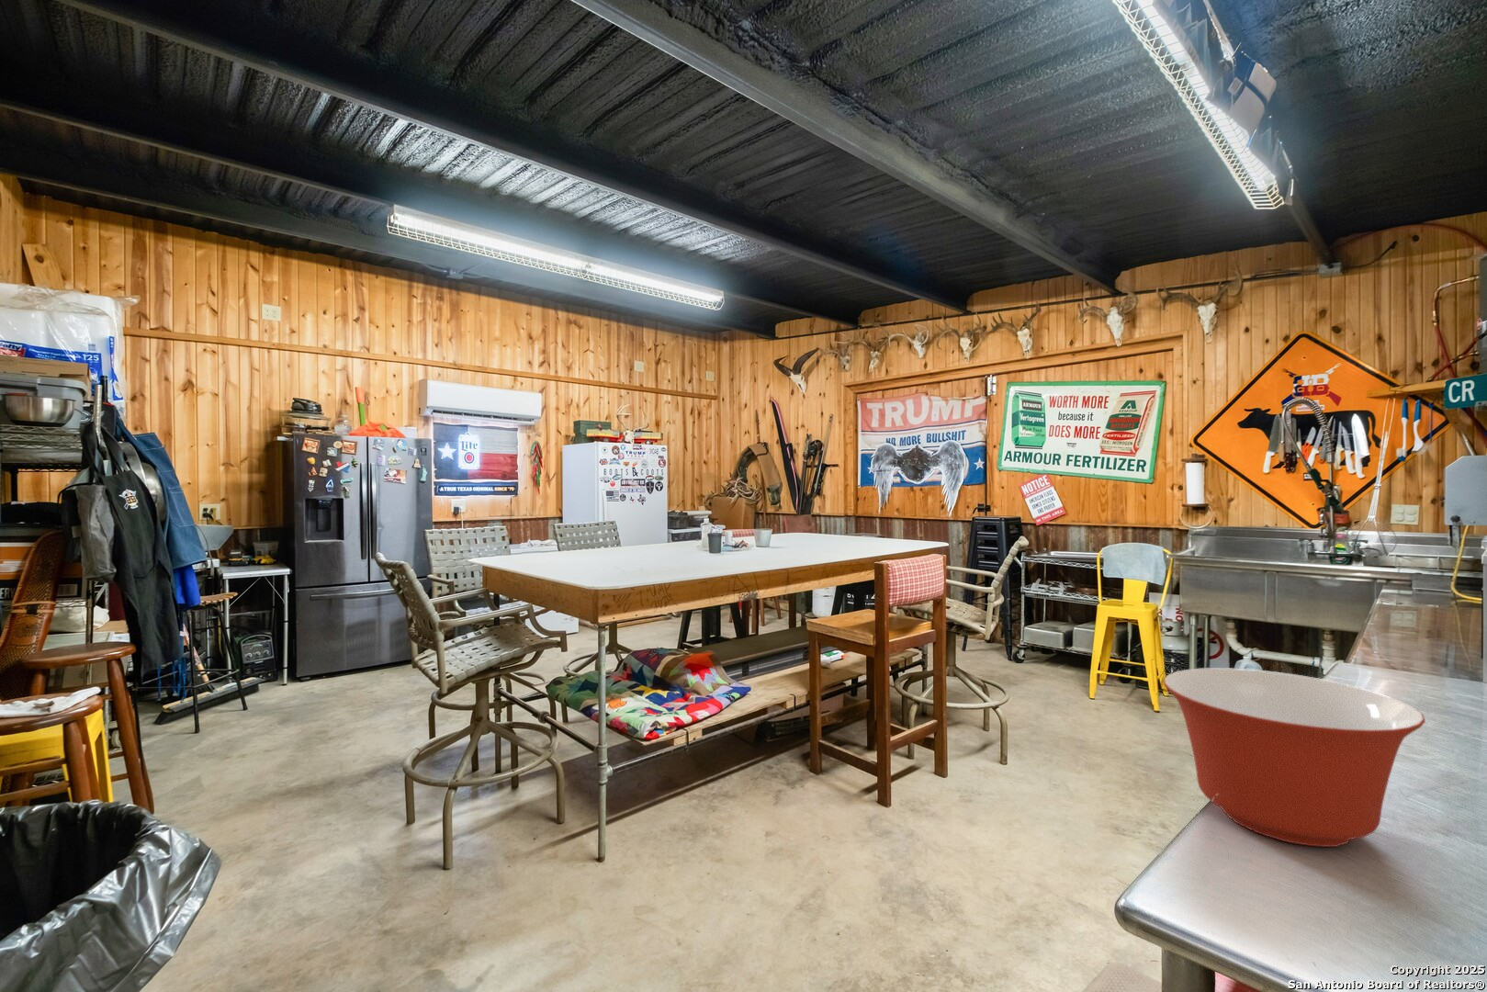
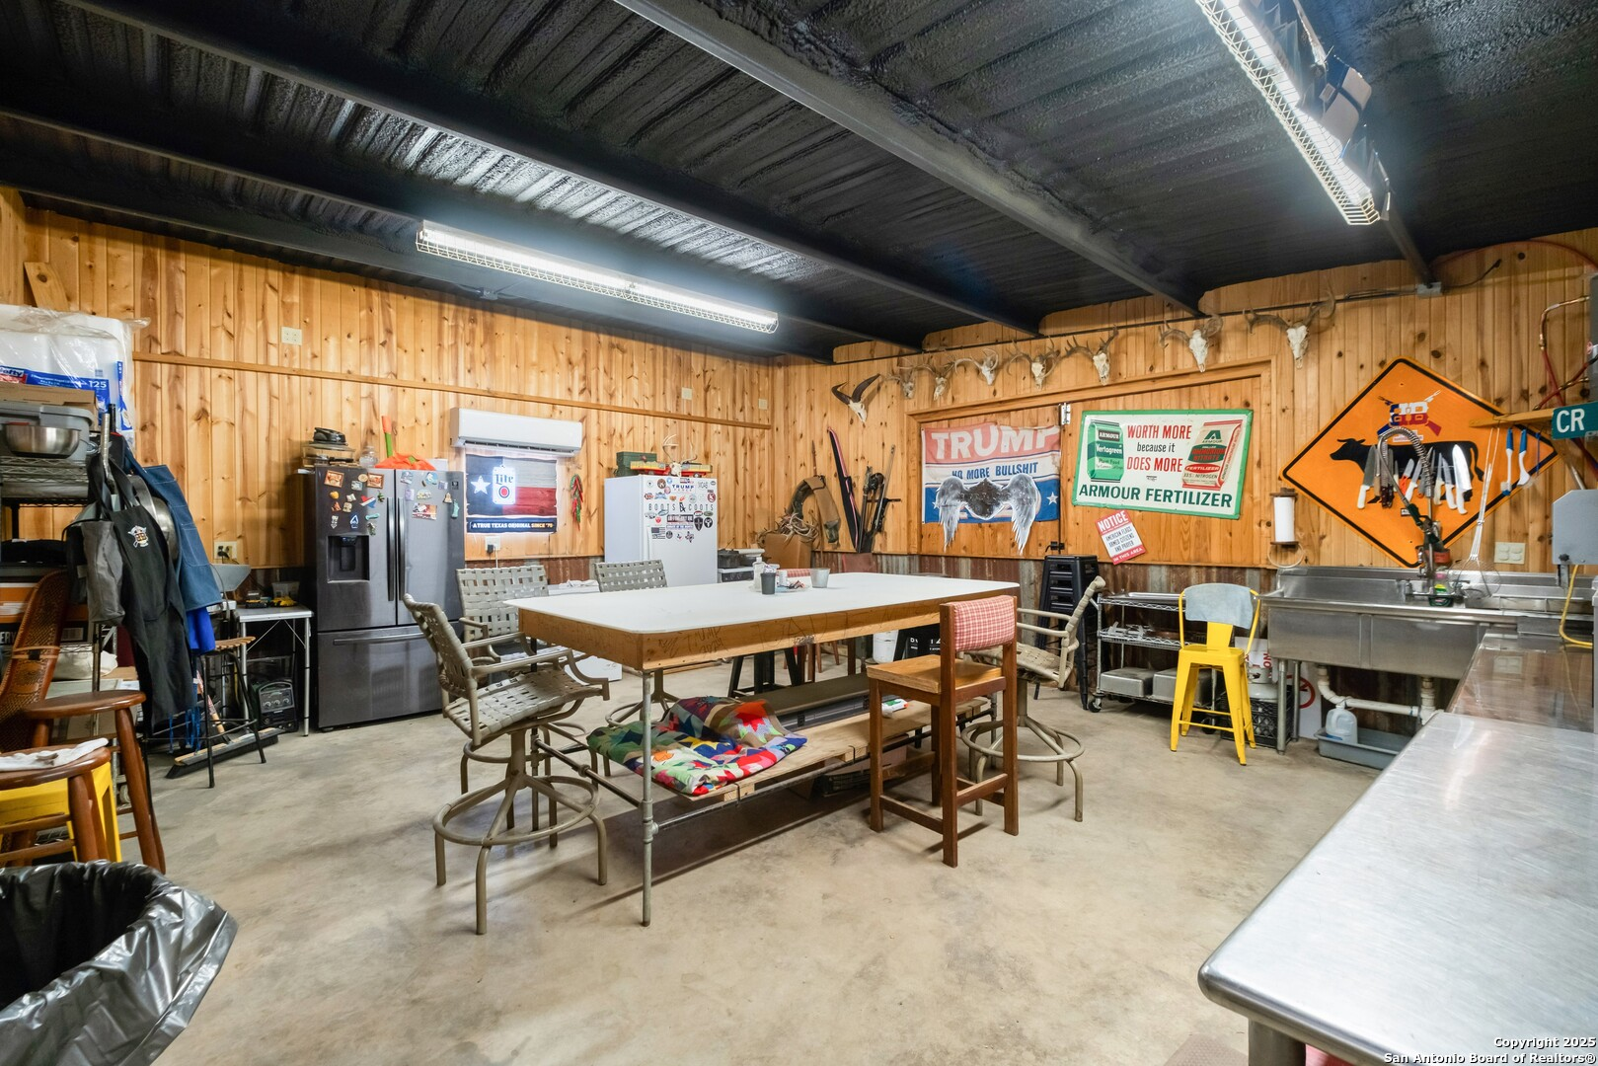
- mixing bowl (1281, 757)
